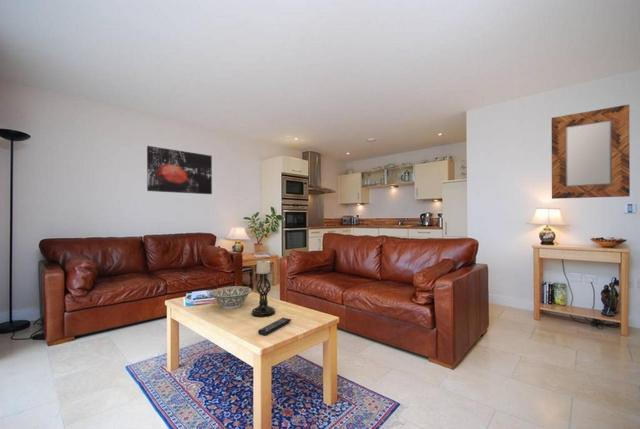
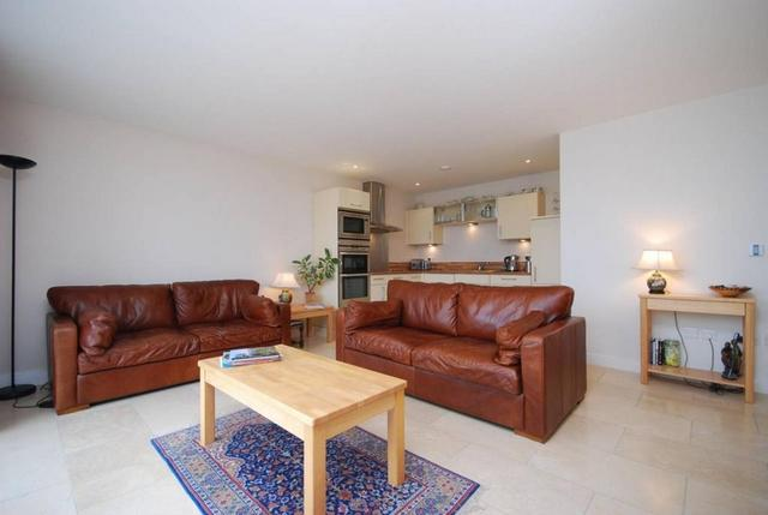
- decorative bowl (231, 298)
- home mirror (588, 154)
- wall art (181, 172)
- remote control (275, 325)
- candle holder (264, 286)
